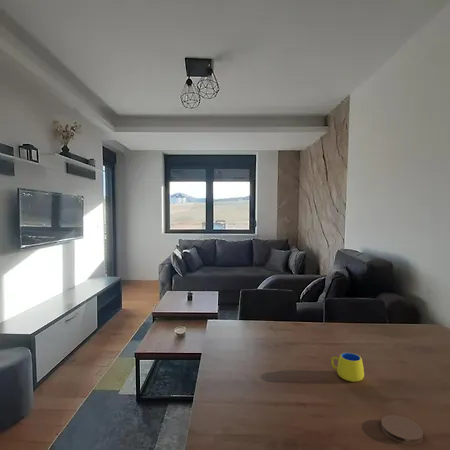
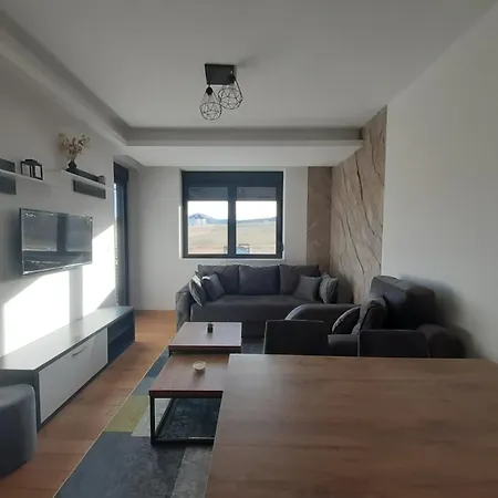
- coaster (401, 429)
- mug (346, 365)
